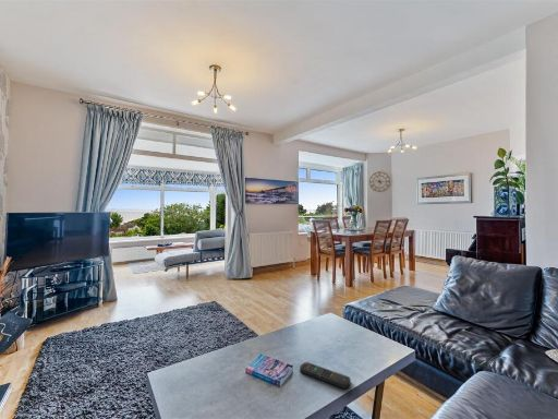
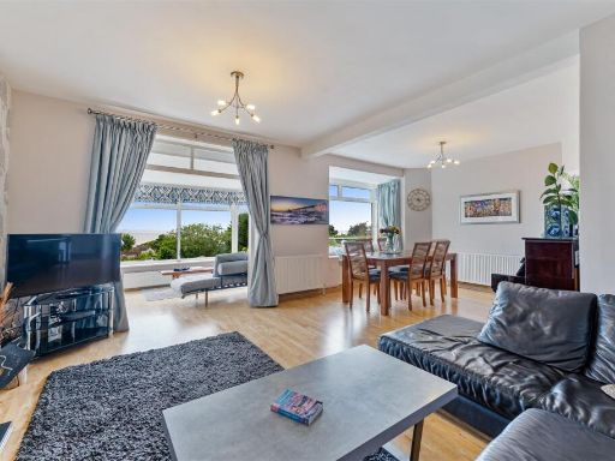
- remote control (324, 373)
